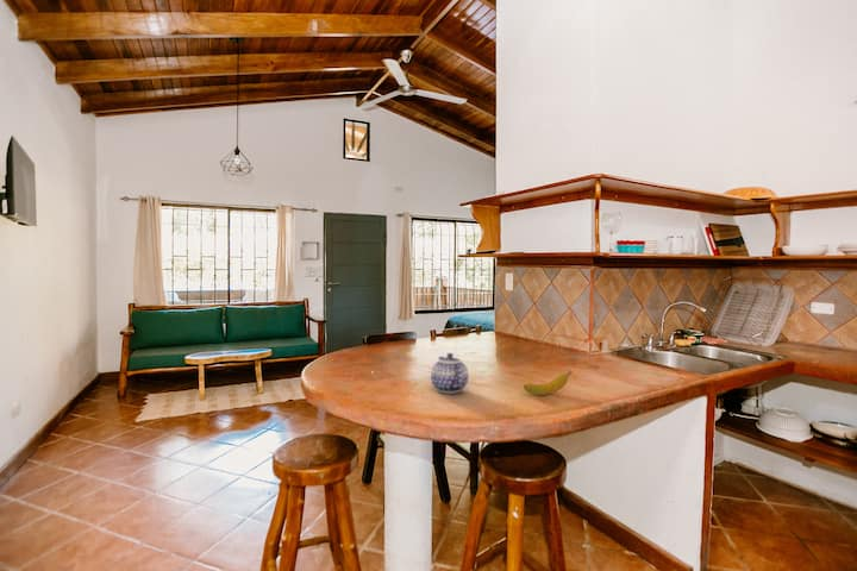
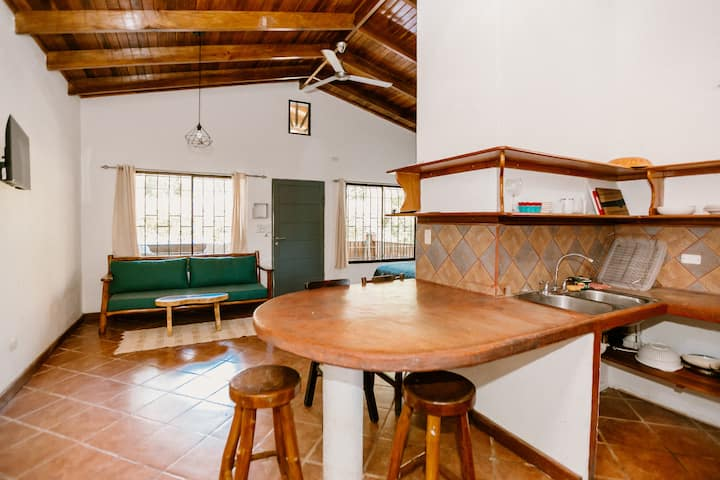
- banana (548, 383)
- teapot (449, 371)
